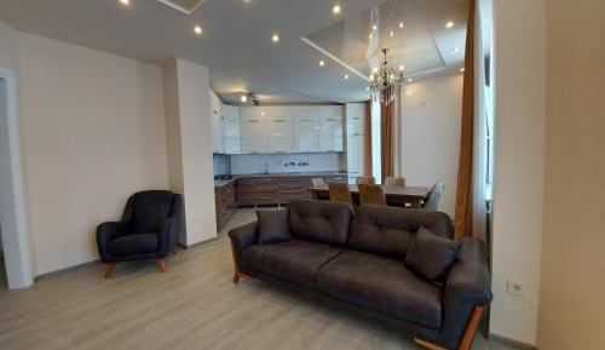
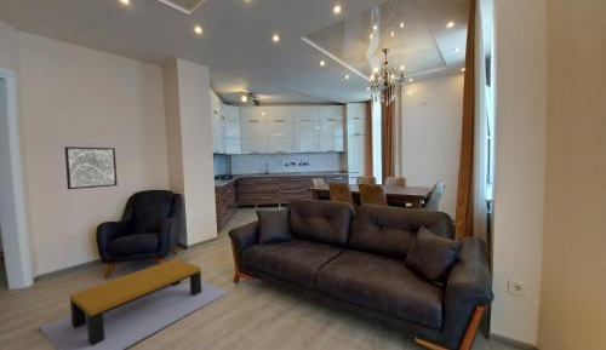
+ wall art (92, 167)
+ coffee table (142, 293)
